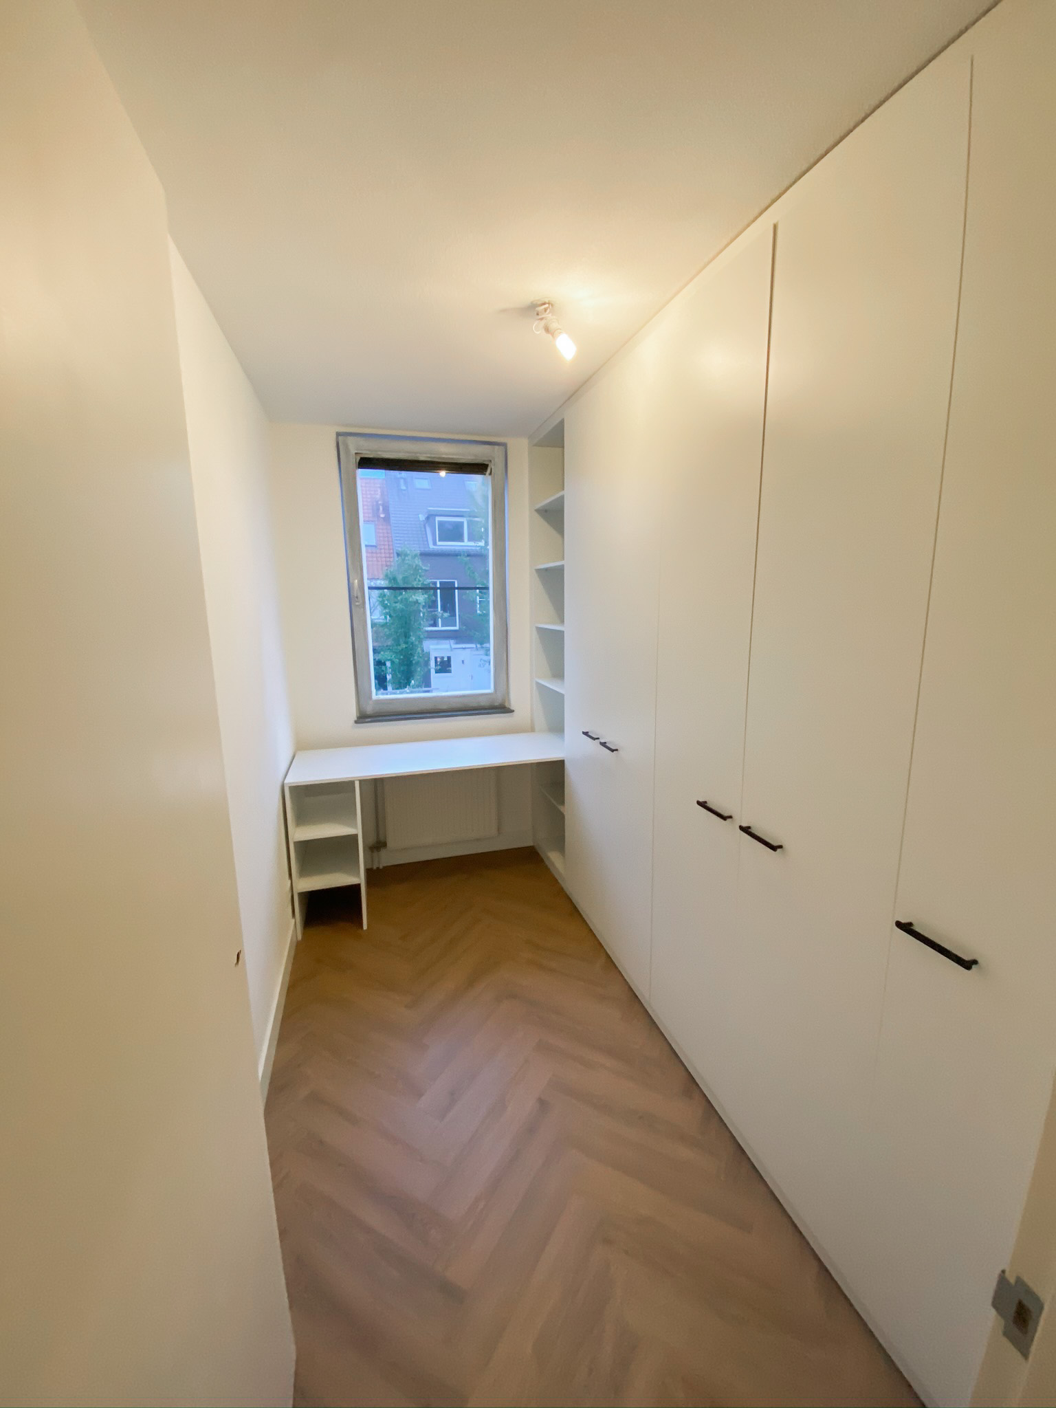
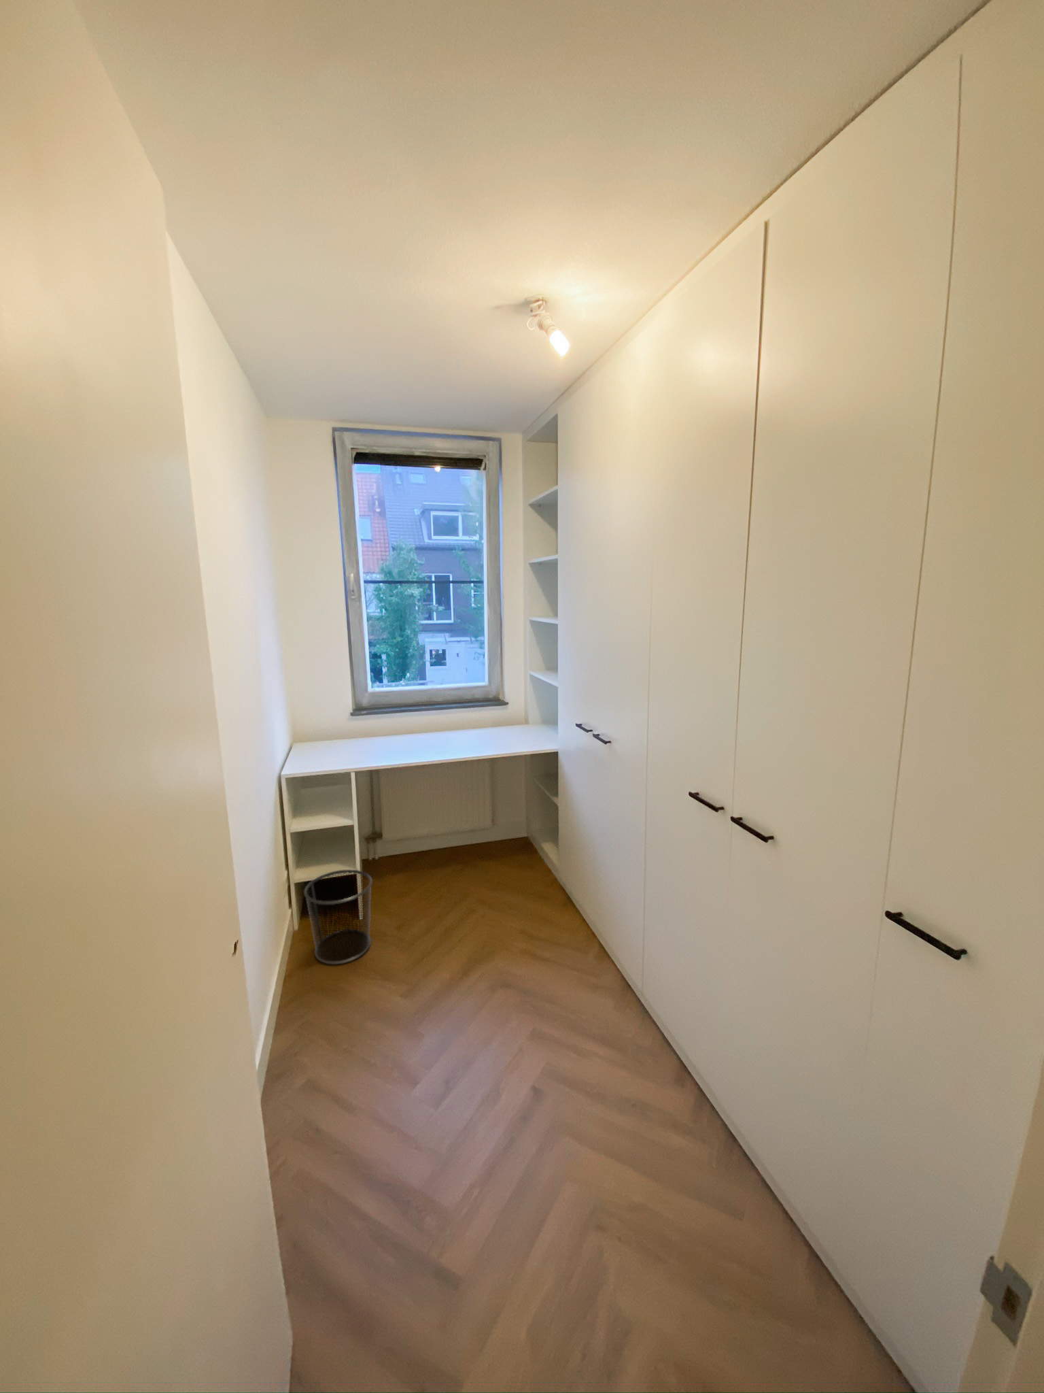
+ waste bin (341, 916)
